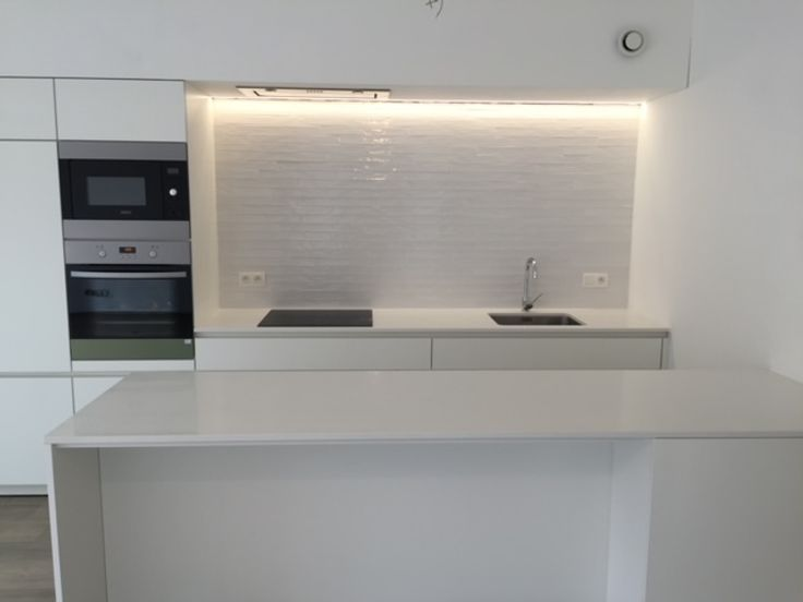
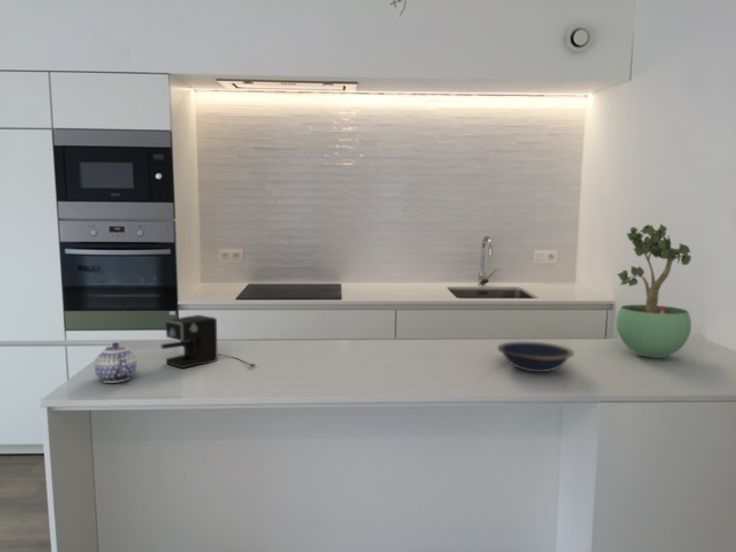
+ coffee maker (208, 343)
+ teapot (115, 361)
+ bowl (534, 359)
+ potted plant (657, 291)
